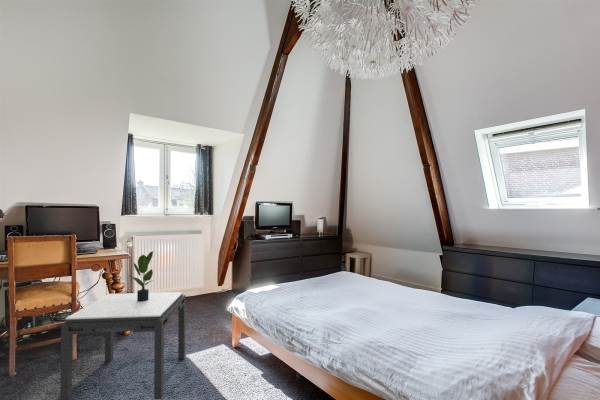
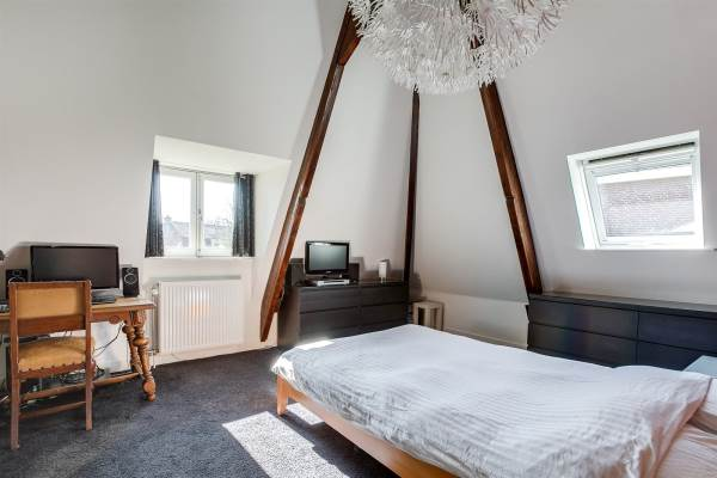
- side table (133, 331)
- potted plant (144, 275)
